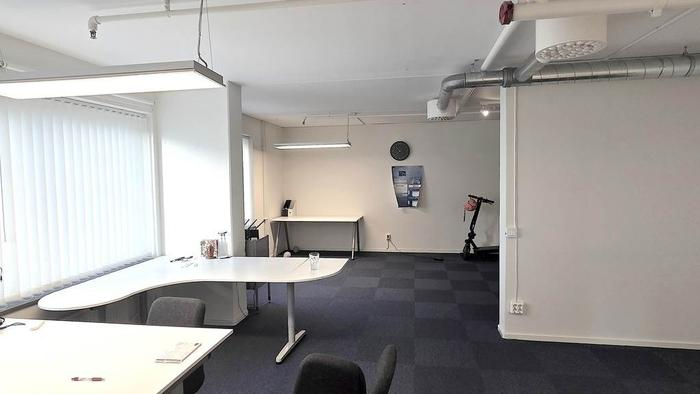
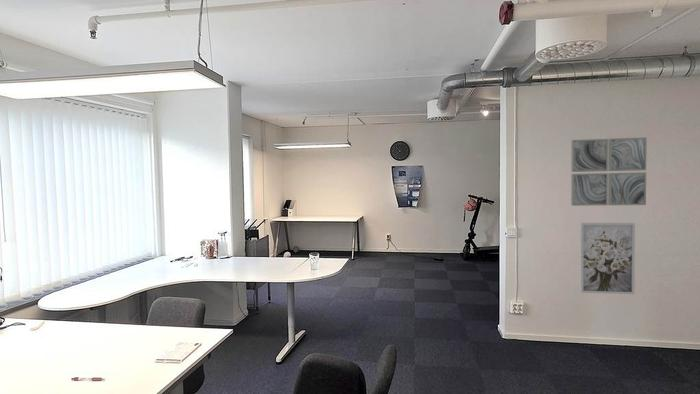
+ wall art (608, 173)
+ wall art (606, 258)
